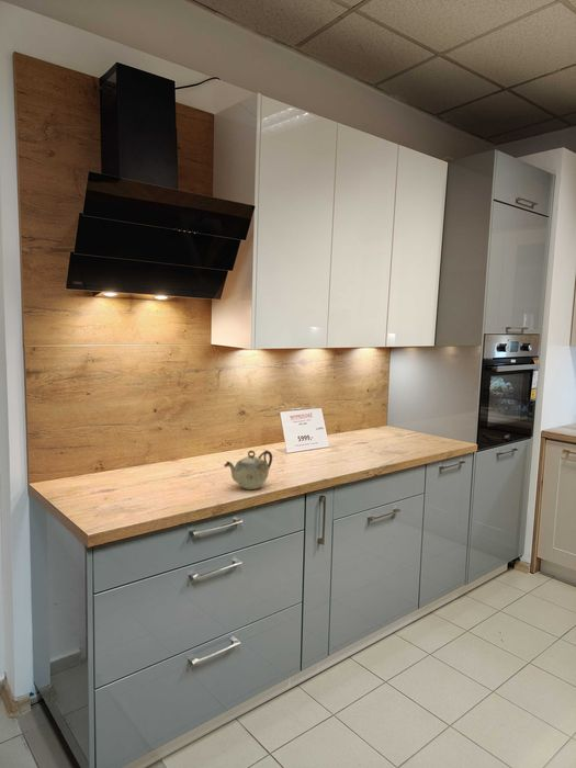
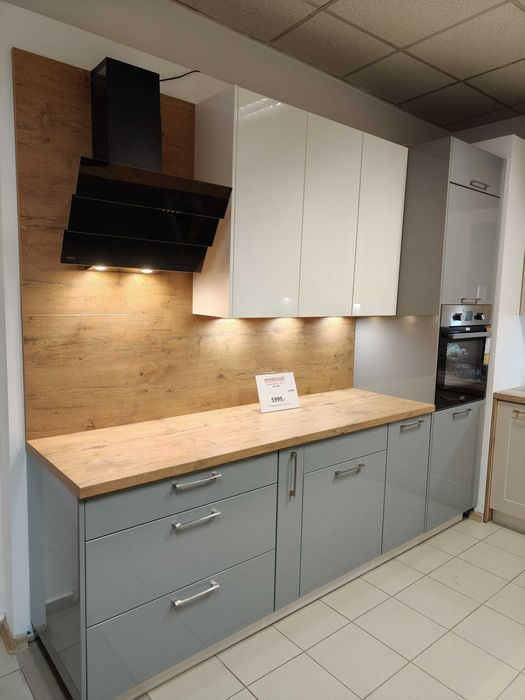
- teapot (248, 468)
